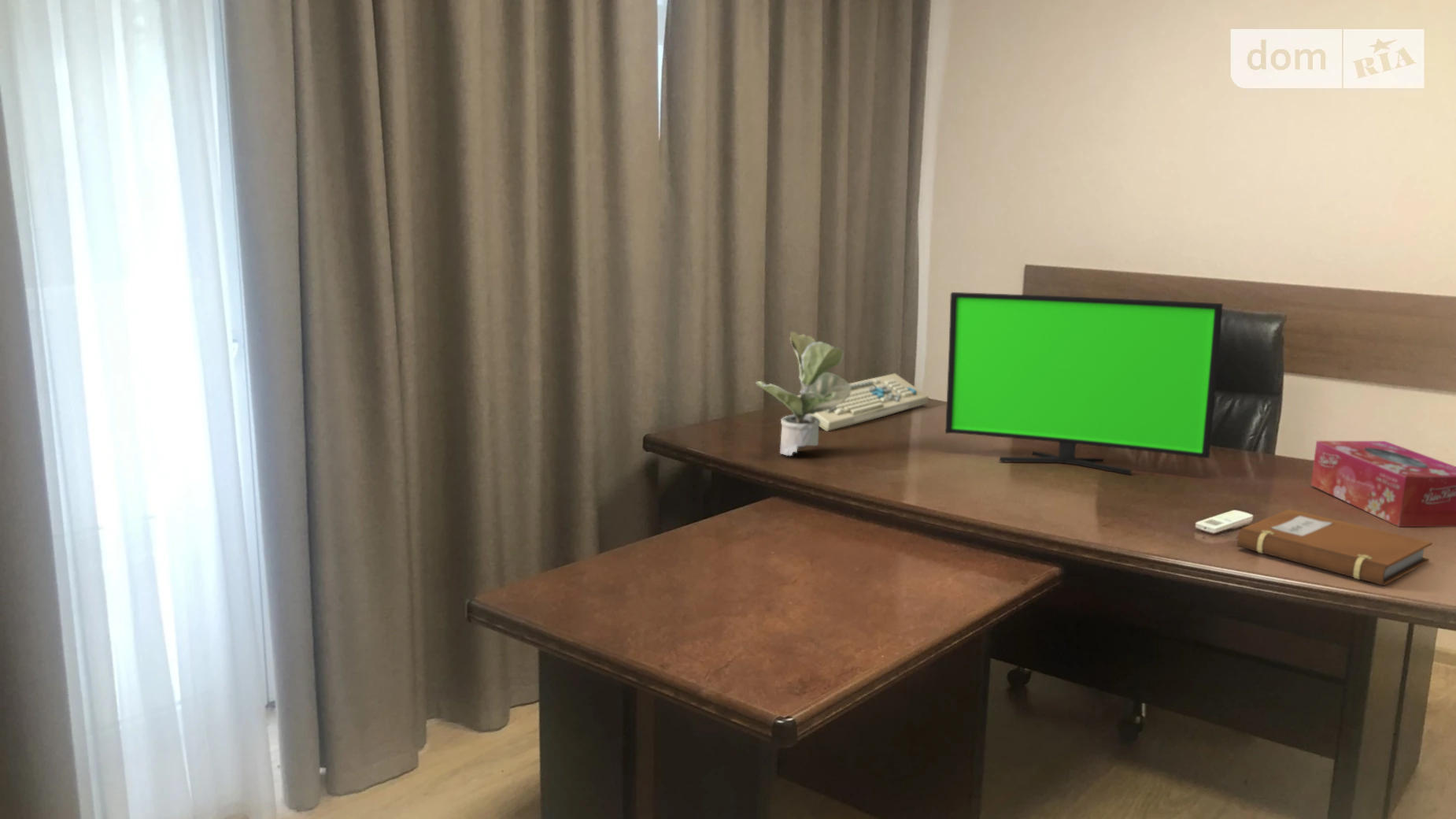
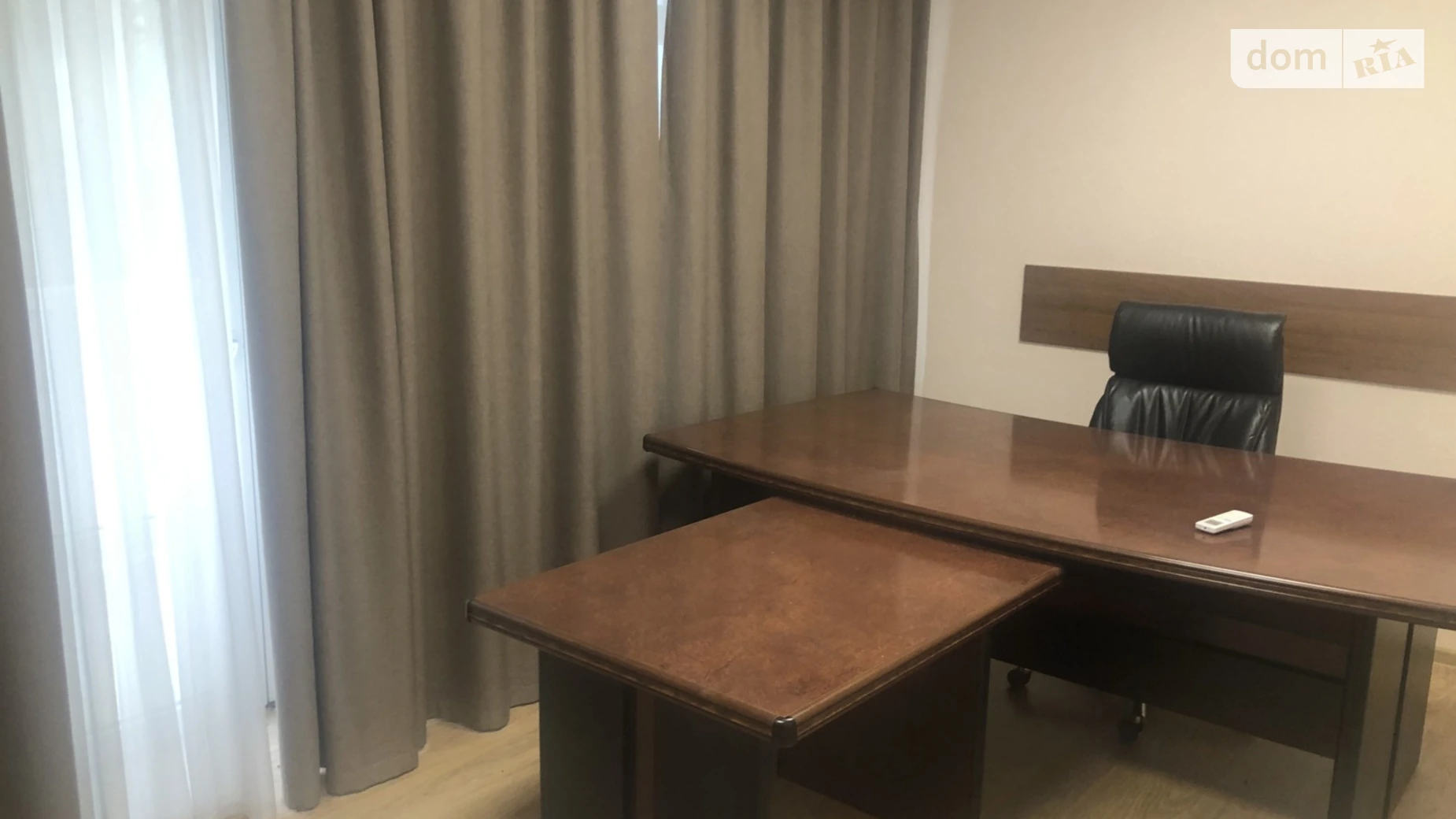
- potted plant (807, 397)
- tissue box (1391, 480)
- notebook (1328, 544)
- keyboard (863, 400)
- monitor (1074, 381)
